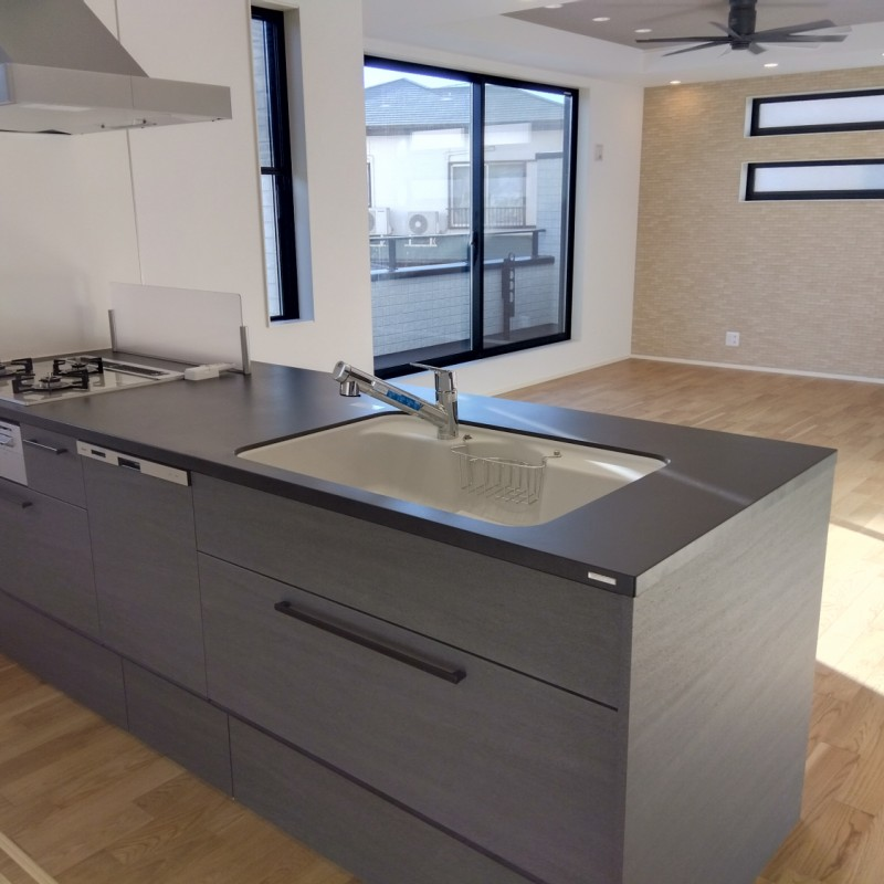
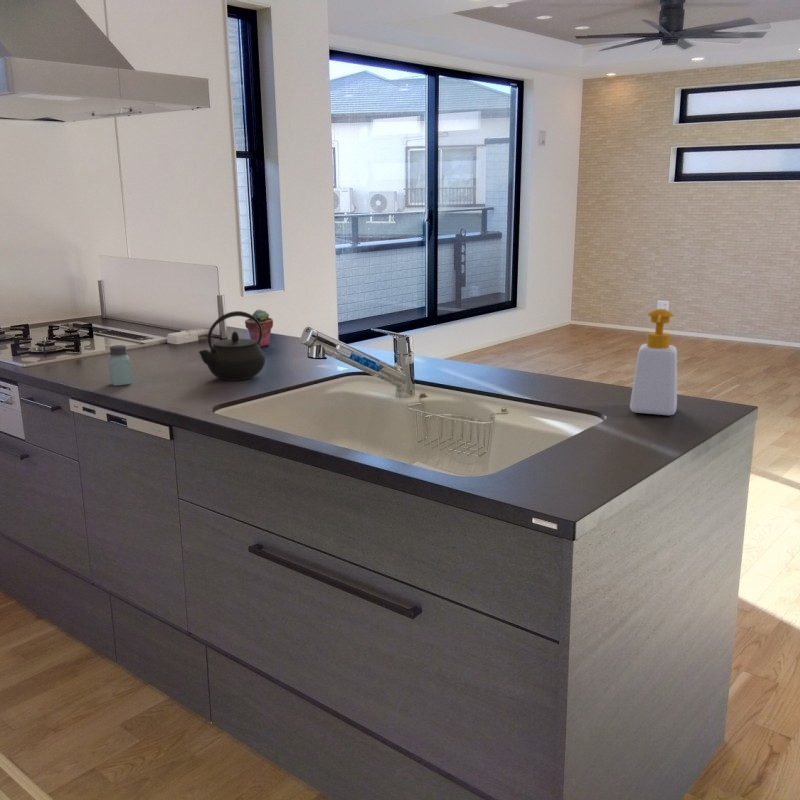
+ potted succulent (258, 328)
+ kettle (231, 345)
+ saltshaker (119, 365)
+ soap bottle (656, 362)
